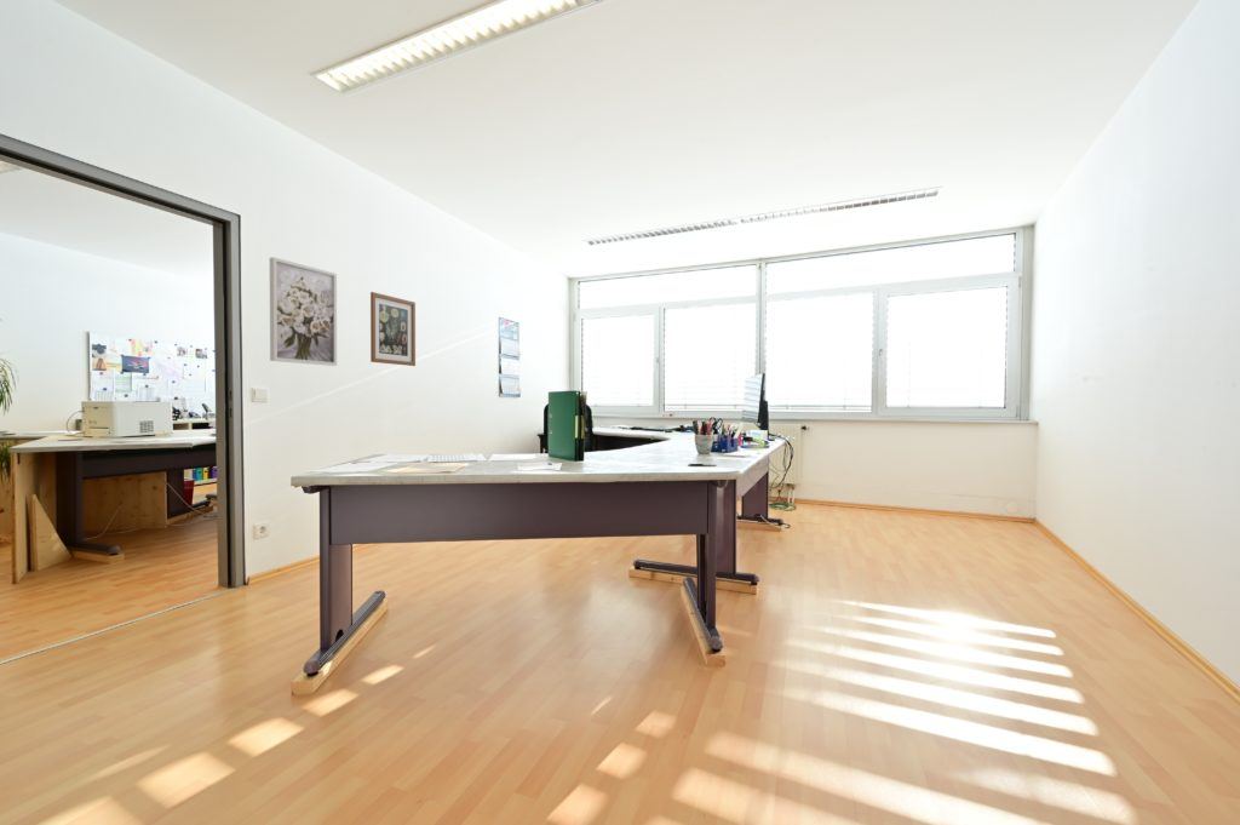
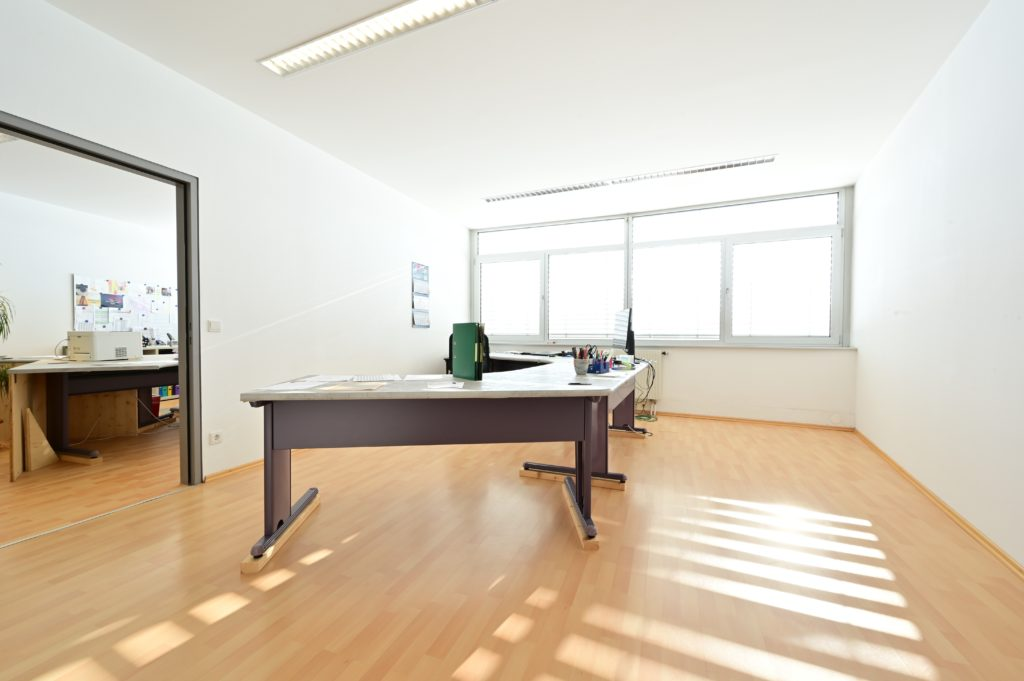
- wall art (305, 314)
- wall art (394, 331)
